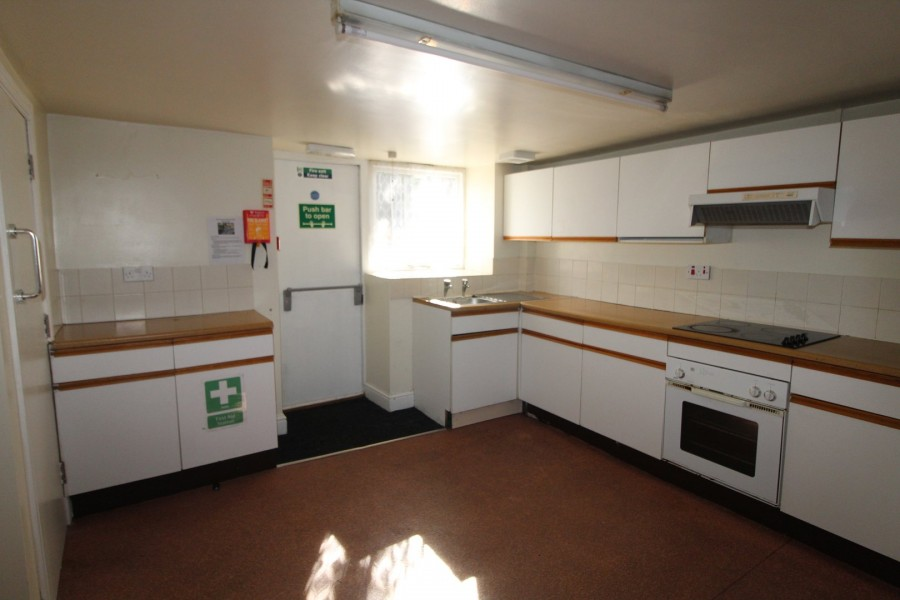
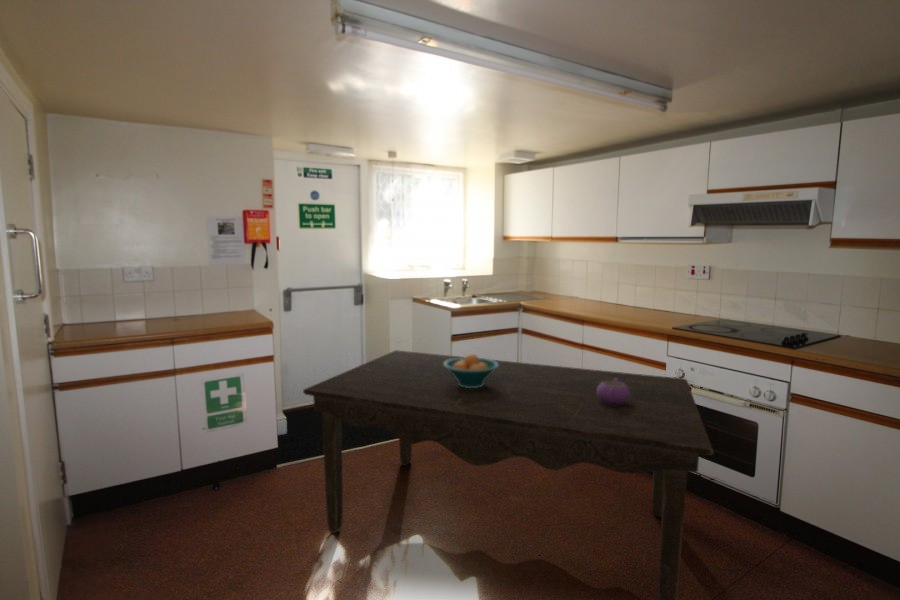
+ teapot (613, 392)
+ dining table (502, 454)
+ fruit bowl (471, 369)
